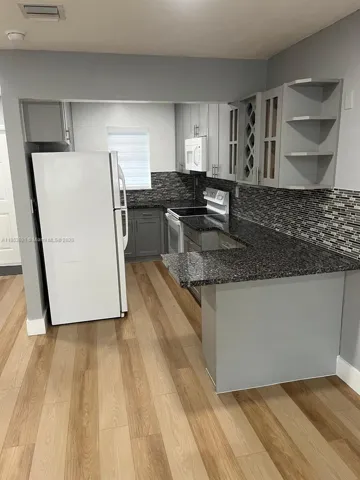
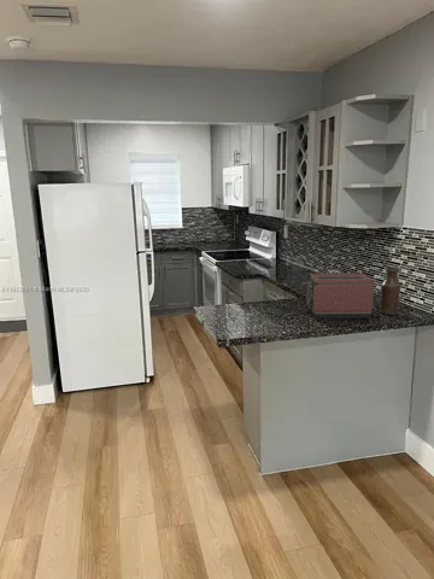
+ toaster (335, 296)
+ bottle (389, 291)
